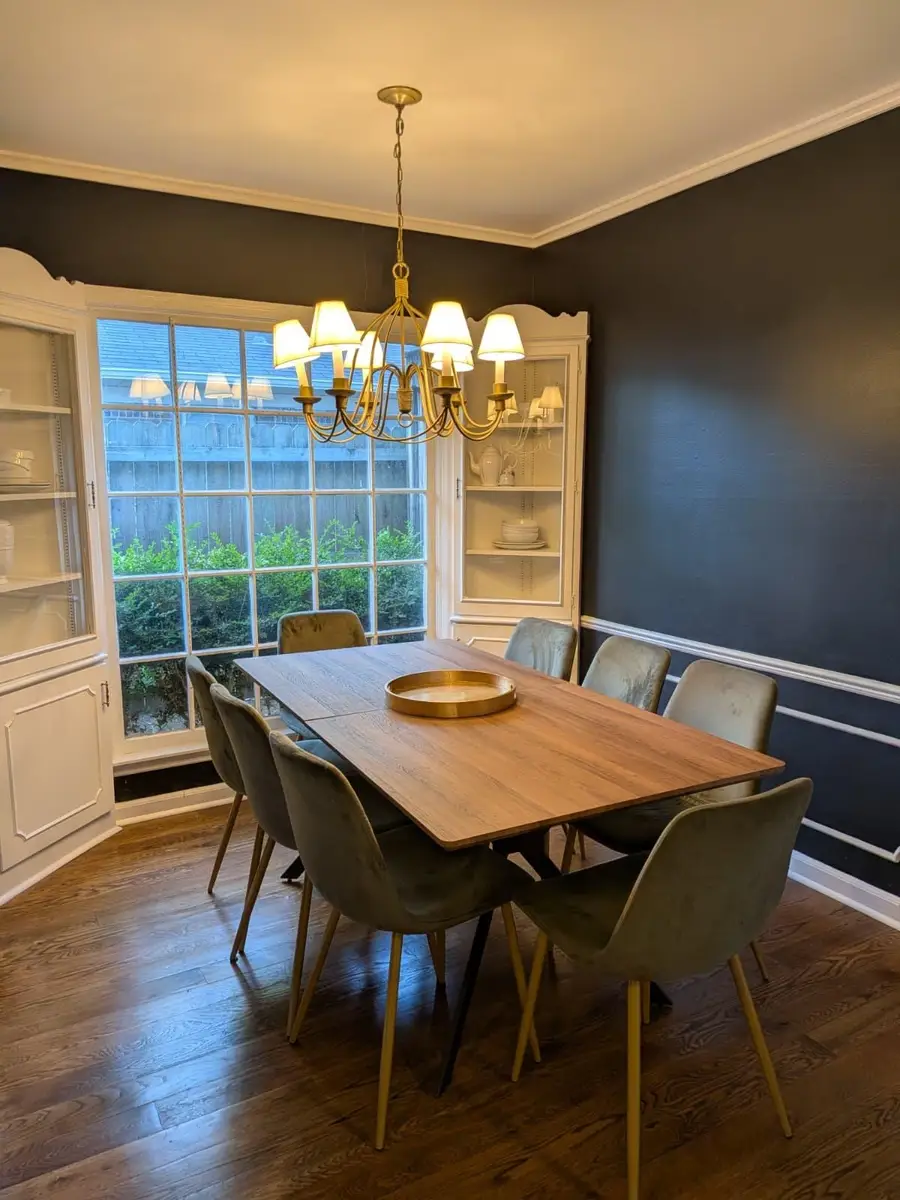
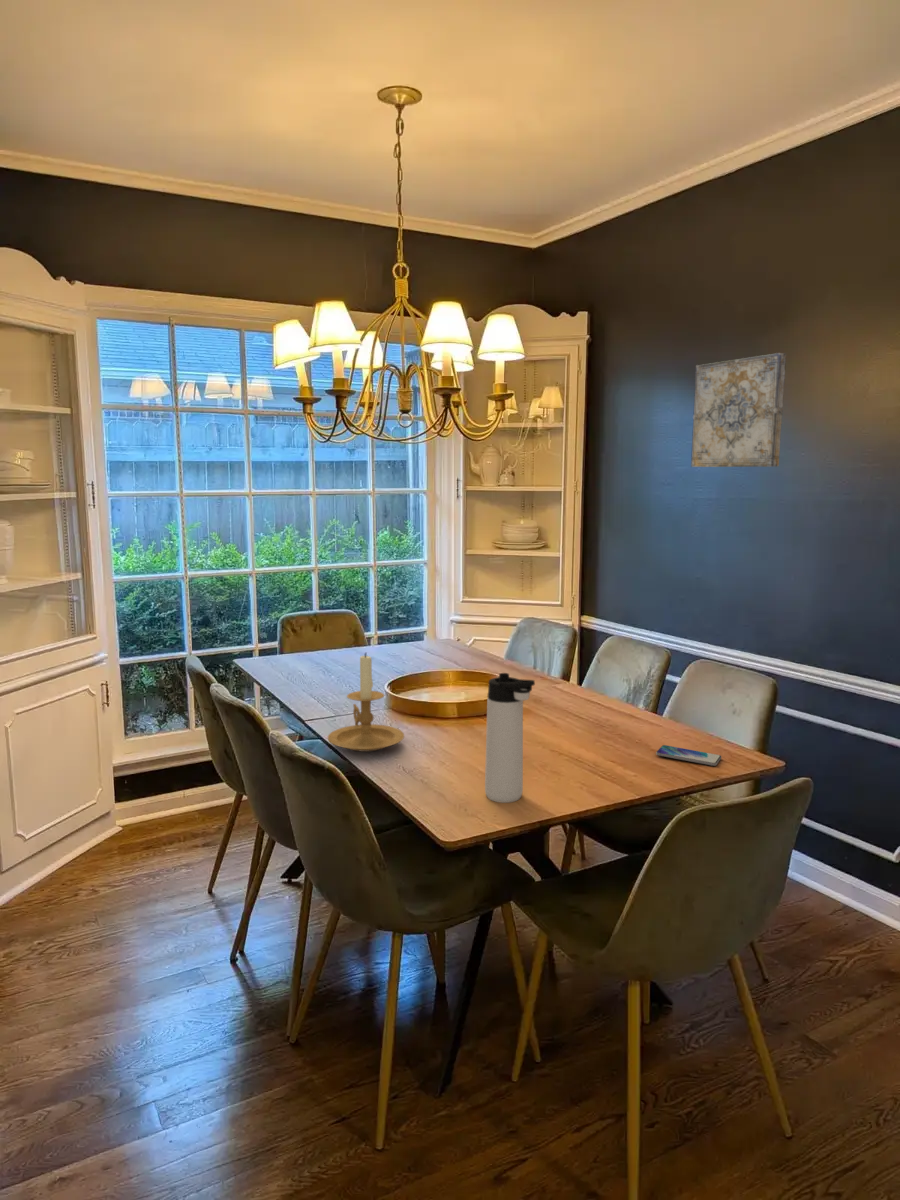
+ candle holder (365, 699)
+ smartphone (688, 755)
+ wall art (735, 413)
+ thermos bottle (510, 738)
